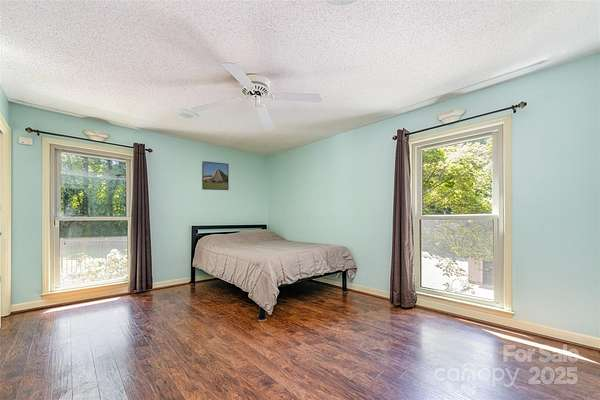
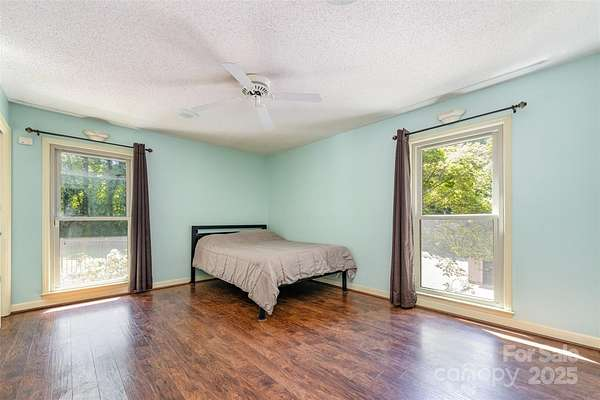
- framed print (215, 176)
